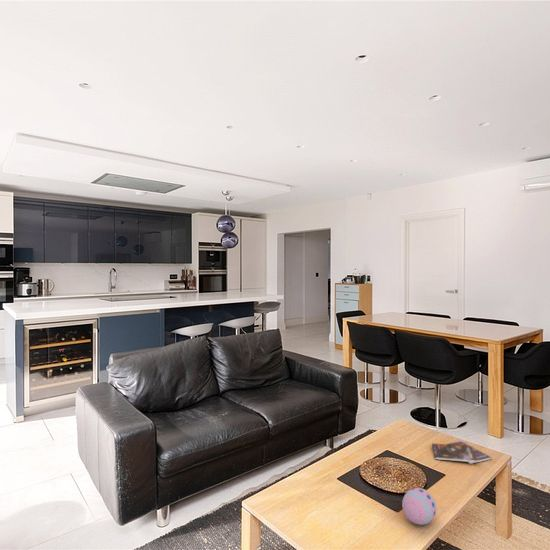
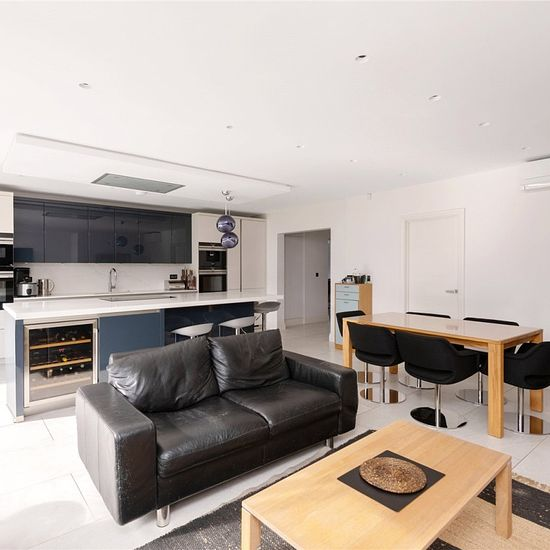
- decorative egg (419, 505)
- booklet (459, 449)
